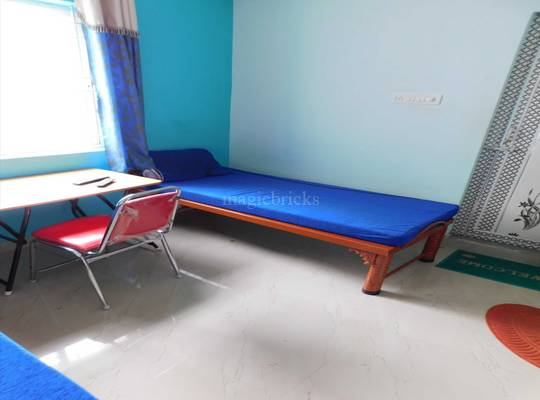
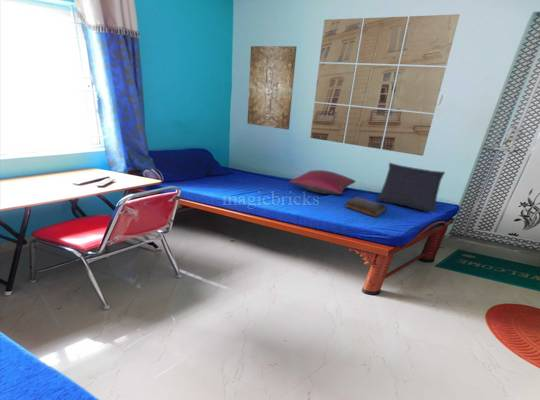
+ wall art (270, 88)
+ wall art (372, 86)
+ pillow (323, 181)
+ cushion (410, 187)
+ book (365, 206)
